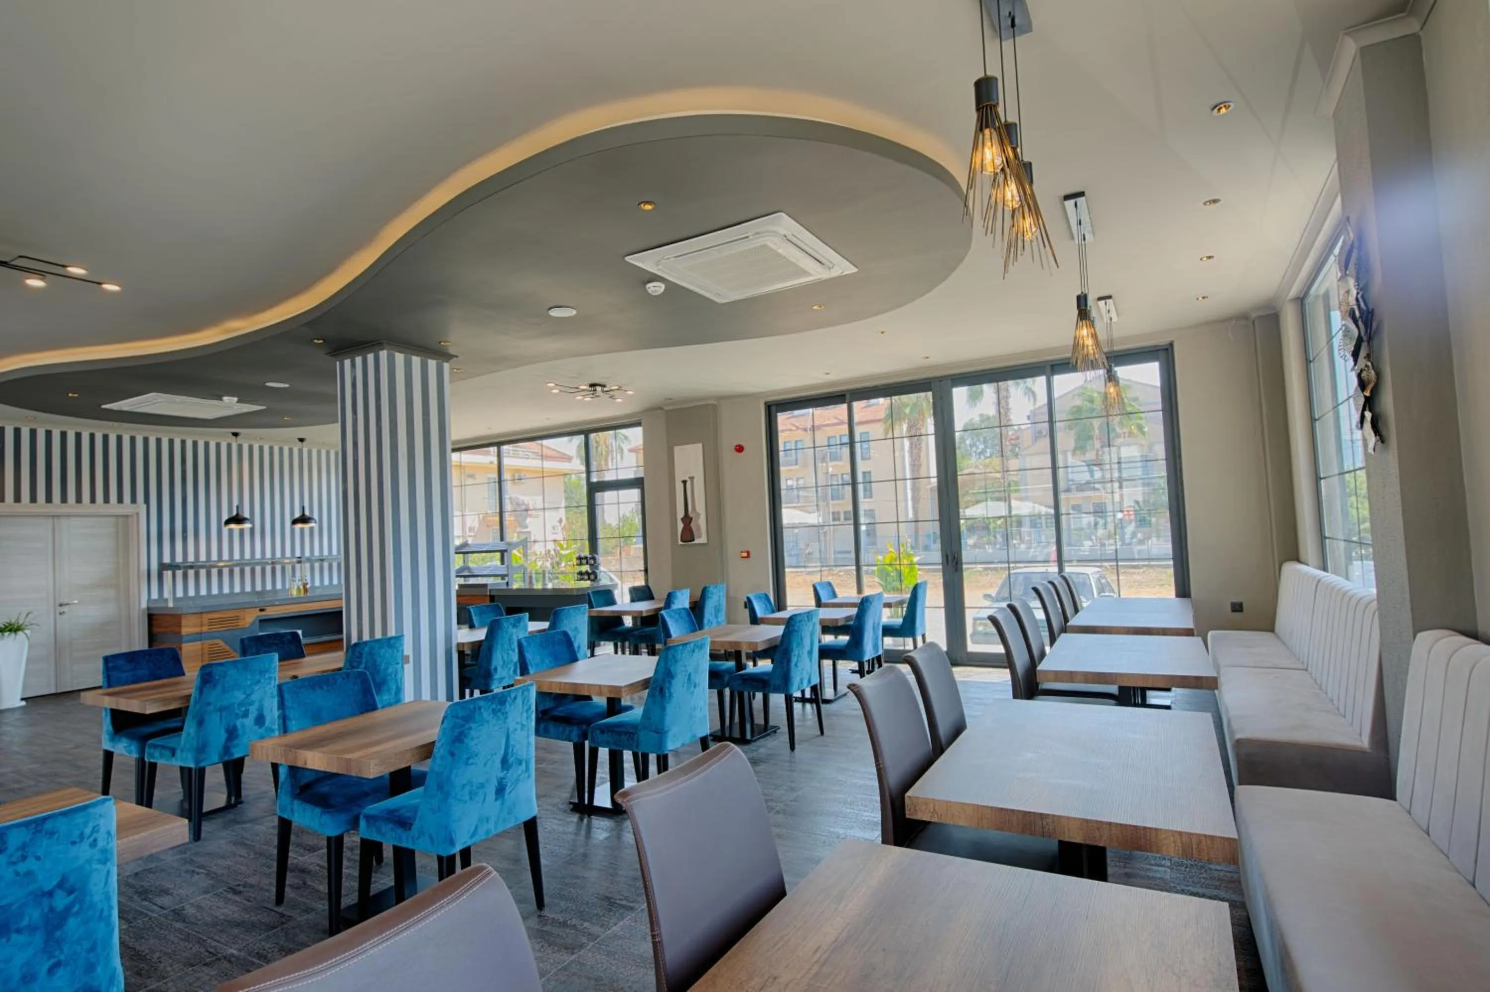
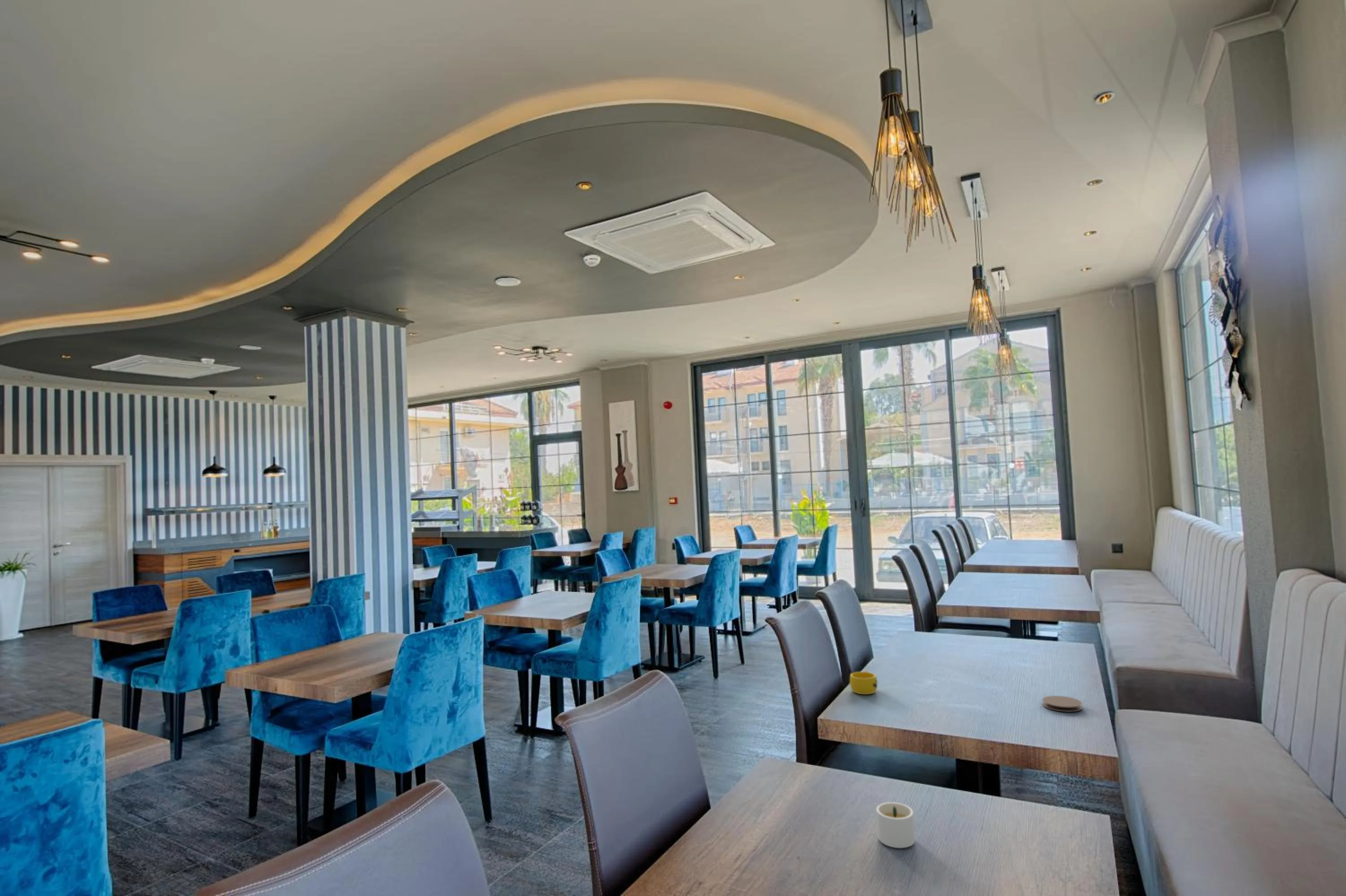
+ candle (896, 827)
+ cup (864, 682)
+ coaster (1062, 703)
